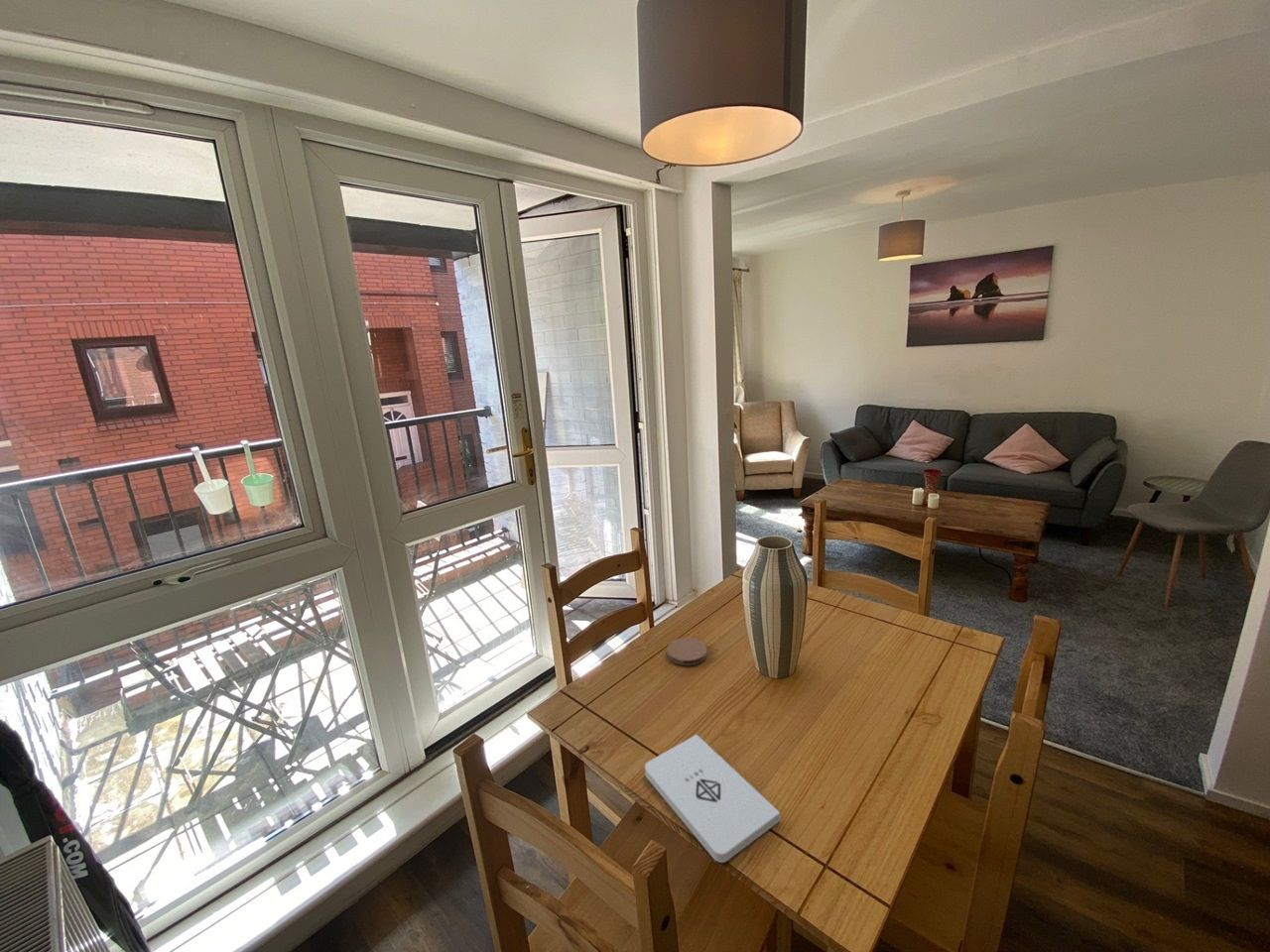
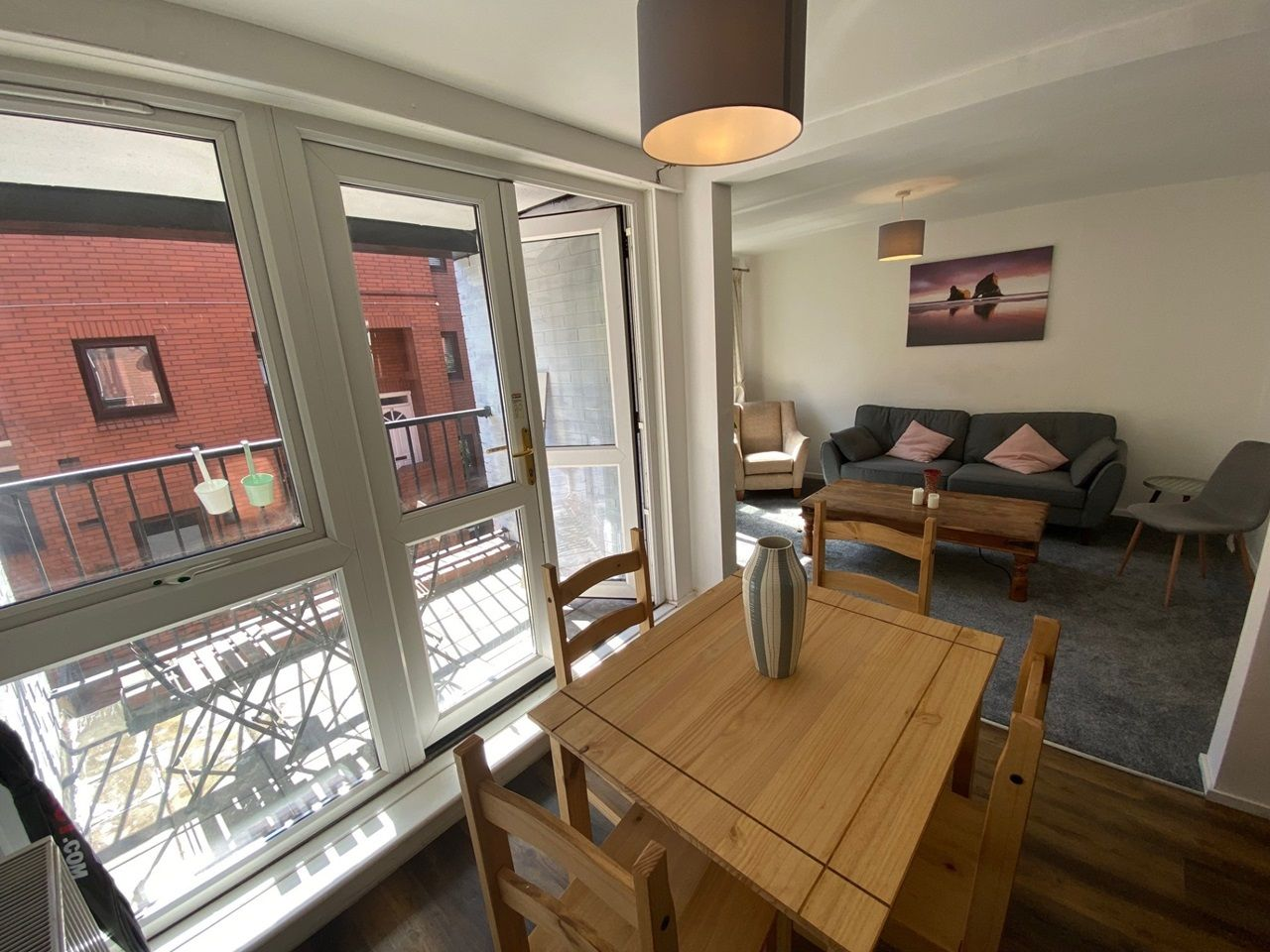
- notepad (706, 790)
- coaster (687, 651)
